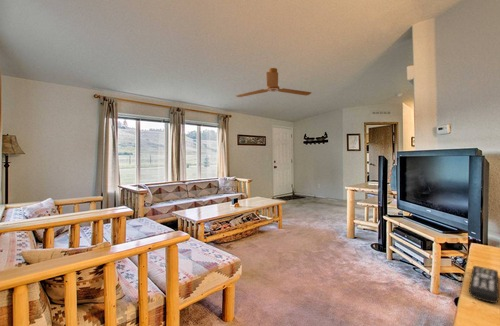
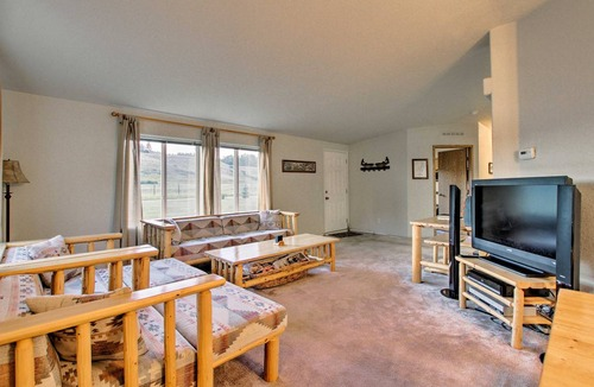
- remote control (484, 282)
- ceiling fan (272, 76)
